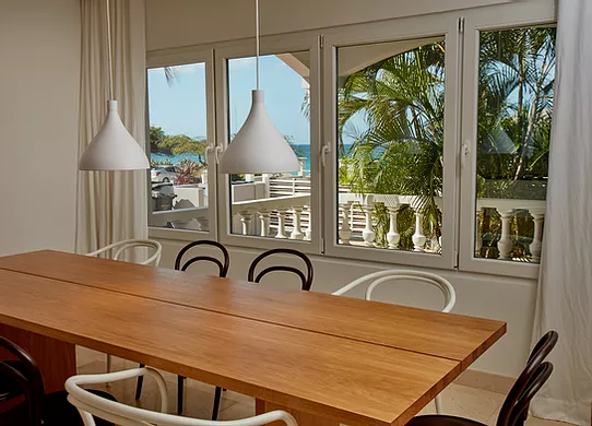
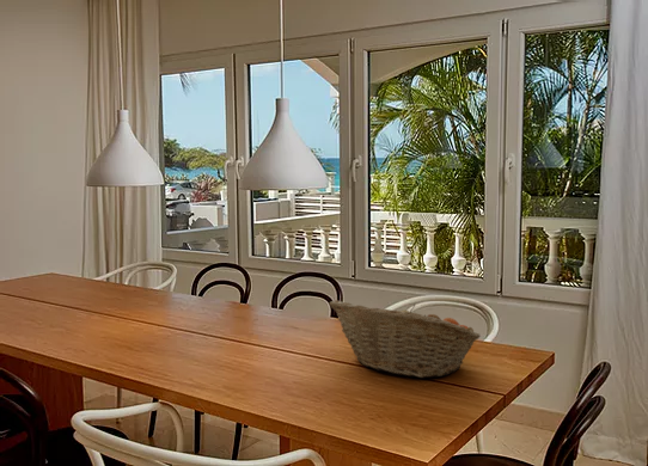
+ fruit basket (402, 331)
